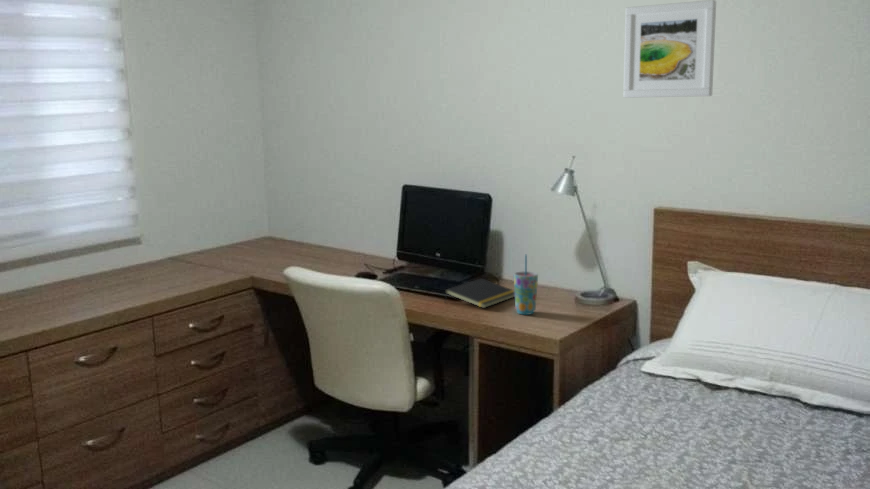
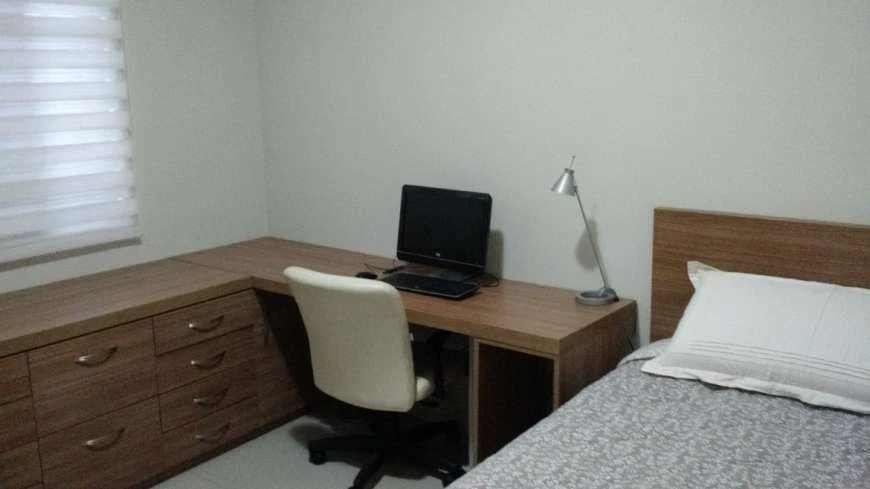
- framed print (668, 50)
- cup (525, 283)
- notepad (482, 292)
